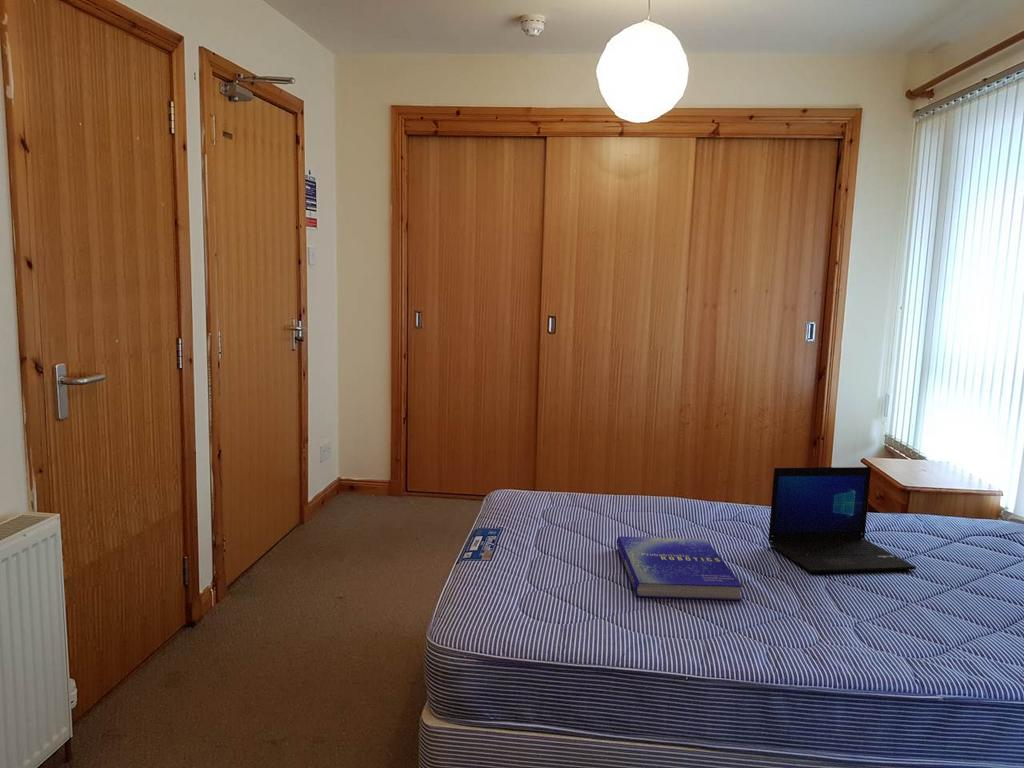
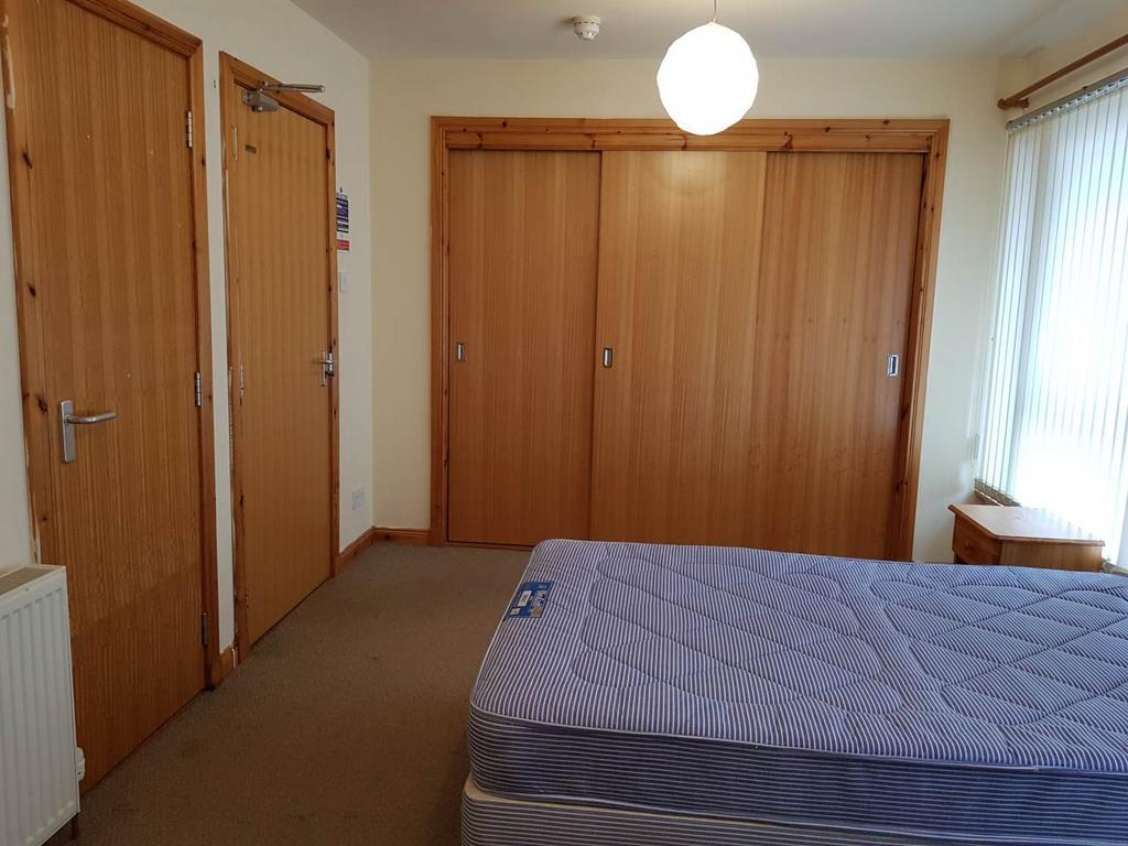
- book (673, 565)
- laptop (841, 517)
